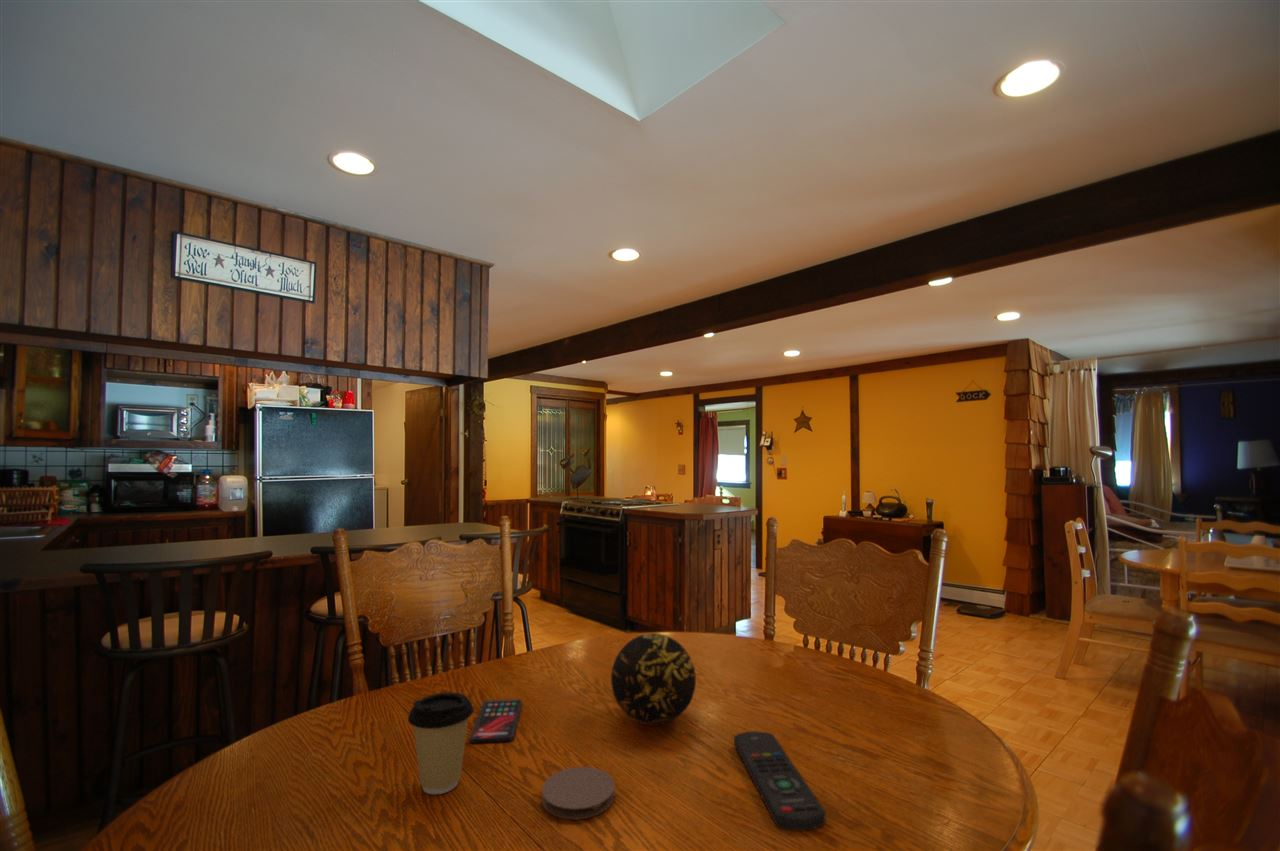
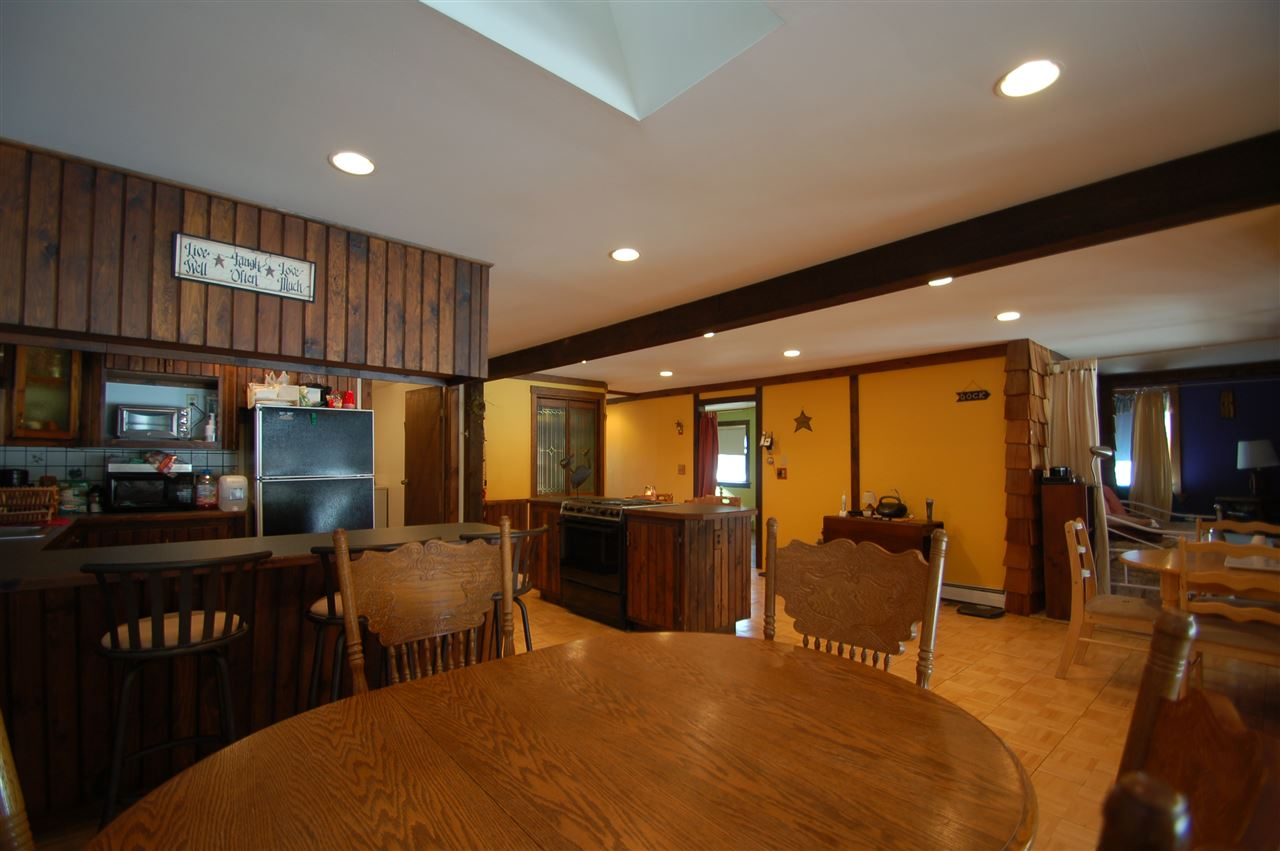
- decorative orb (653, 678)
- coffee cup (441, 741)
- coaster (578, 791)
- smartphone (497, 719)
- remote control (774, 773)
